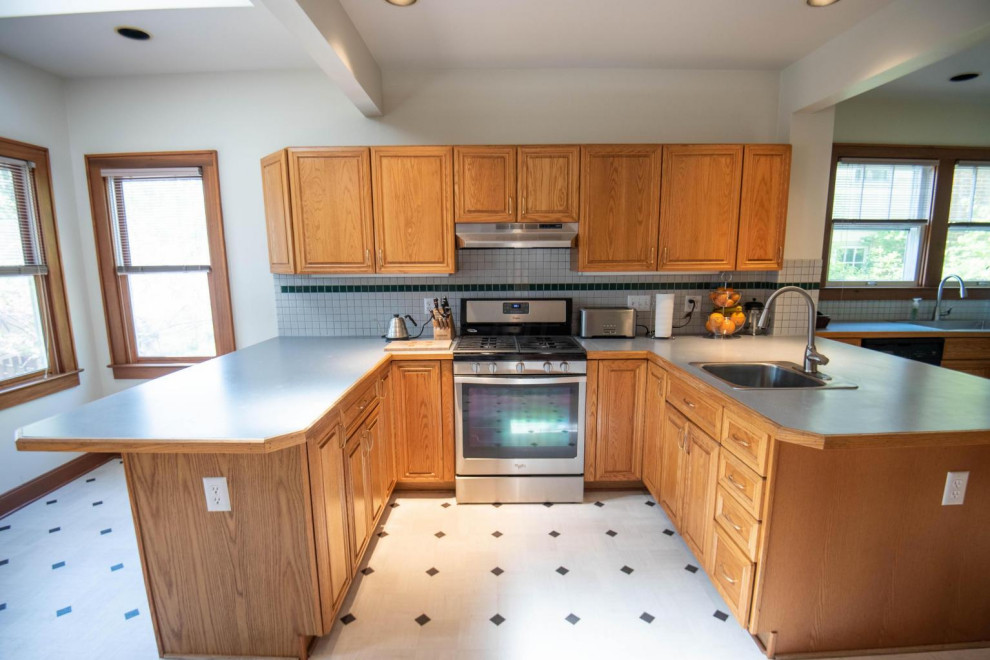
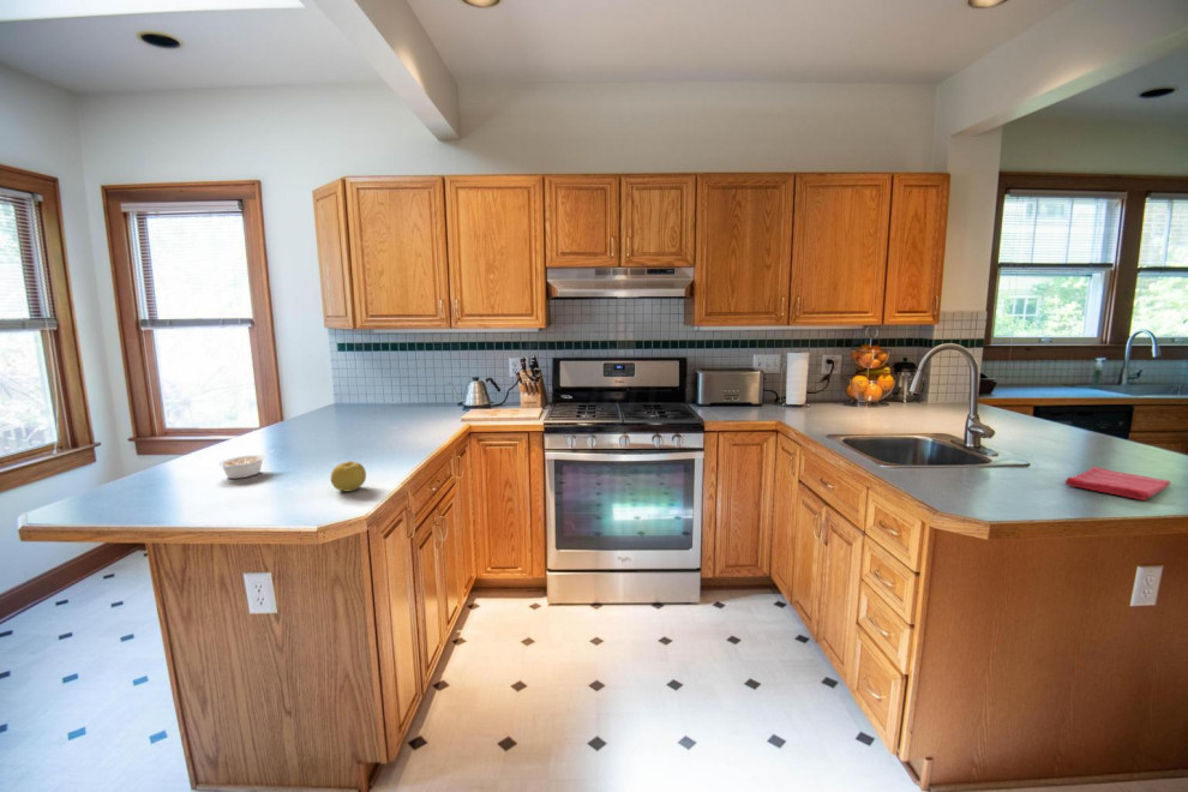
+ legume (244, 464)
+ dish towel (1117, 481)
+ fruit (348, 475)
